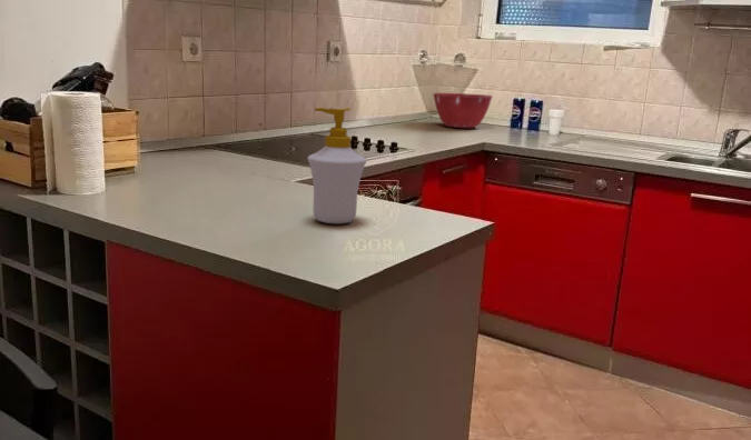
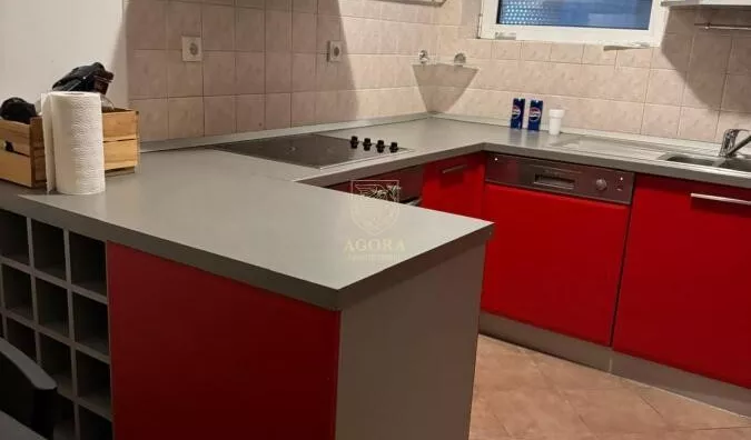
- mixing bowl (461, 110)
- soap bottle (336, 164)
